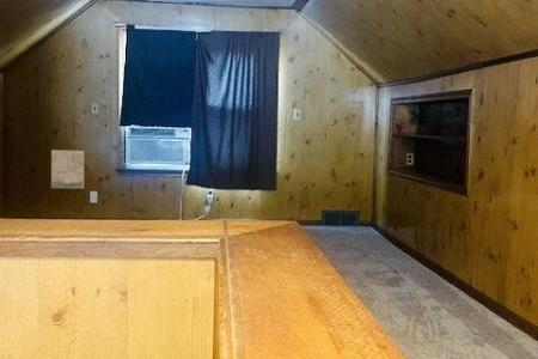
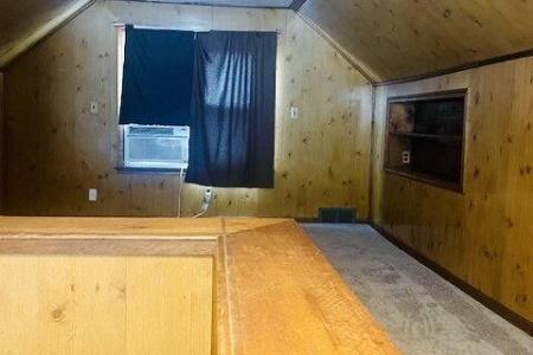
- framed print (67, 169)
